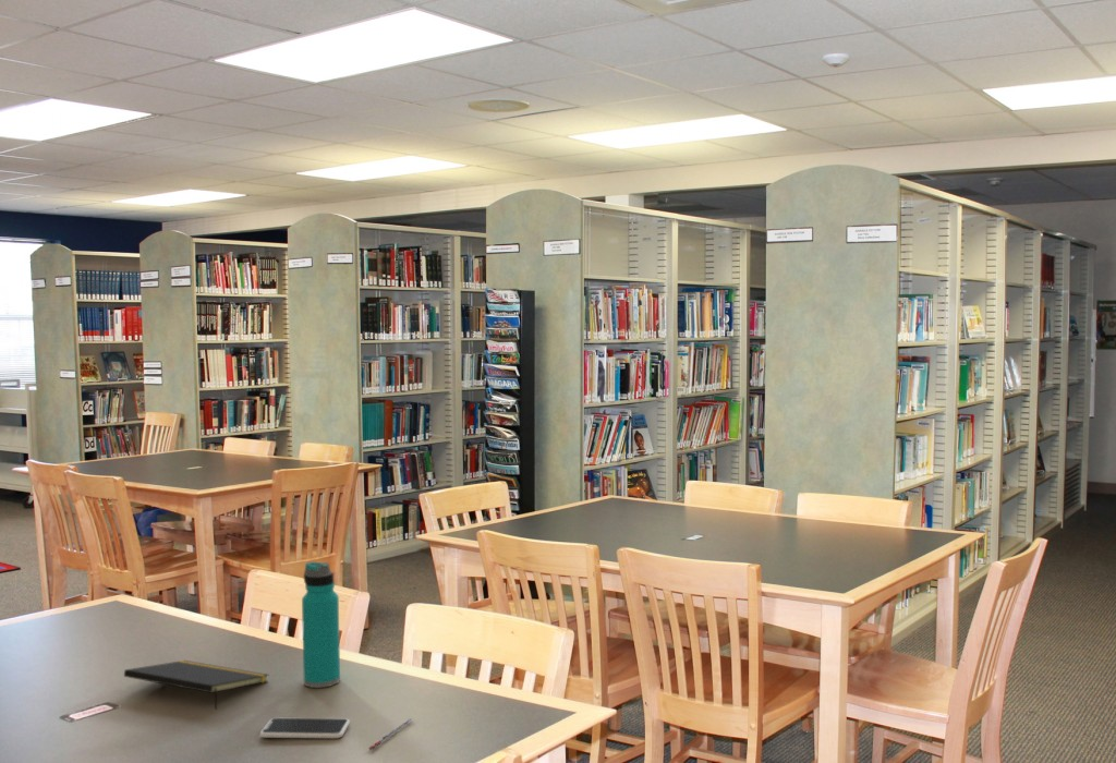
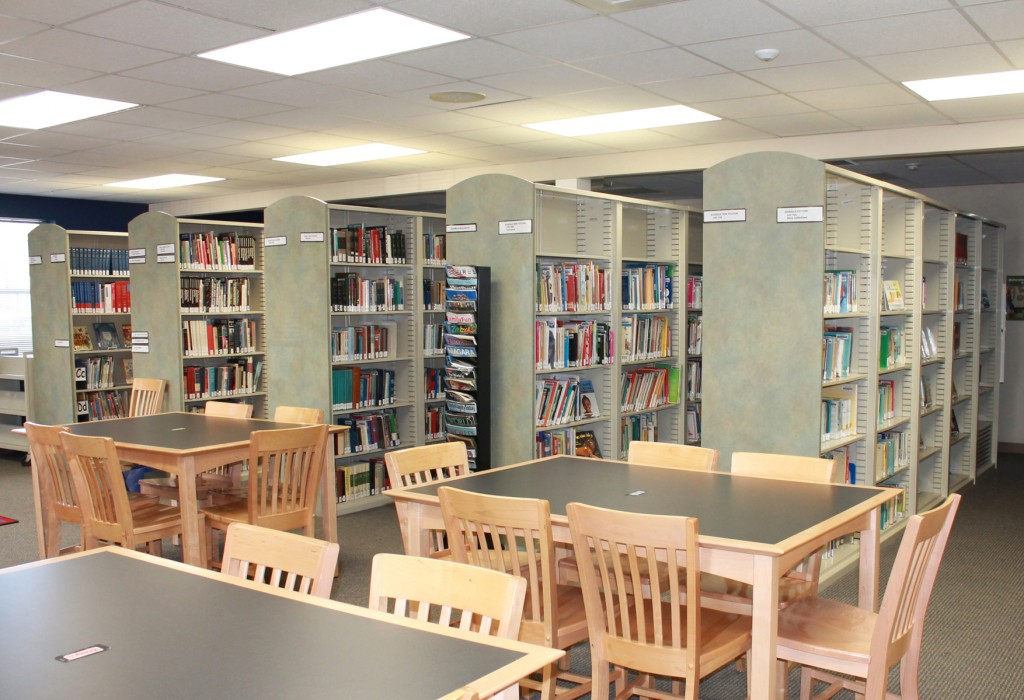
- smartphone (305, 727)
- pen (391, 732)
- water bottle (320, 622)
- notepad (197, 675)
